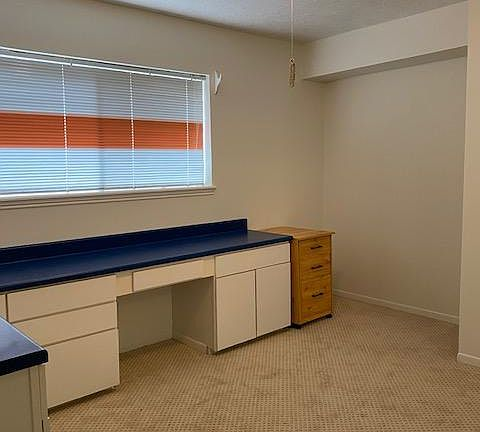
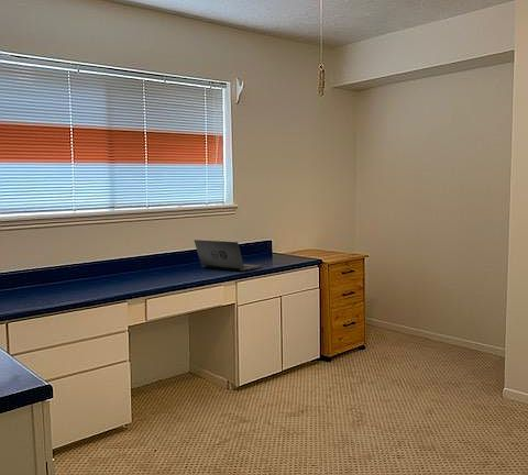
+ laptop (228, 254)
